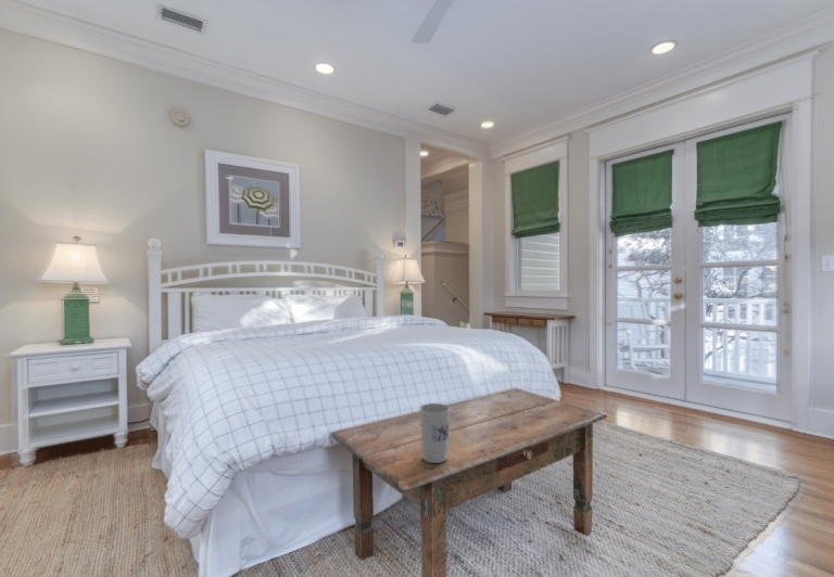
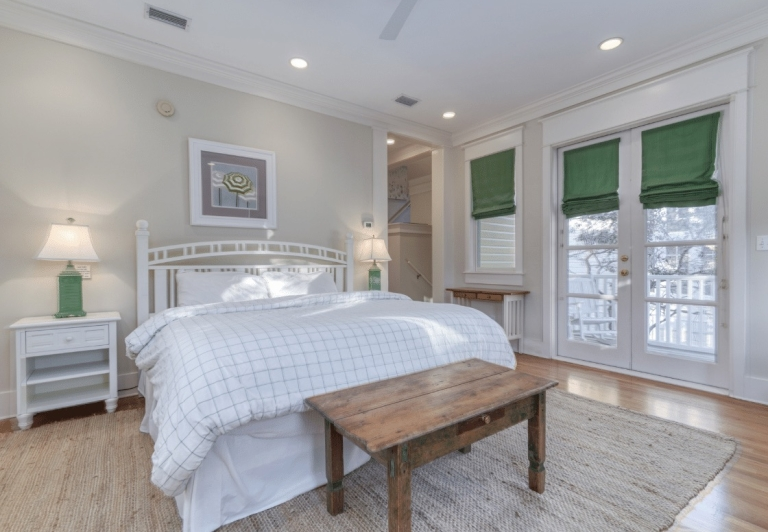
- cup (434, 433)
